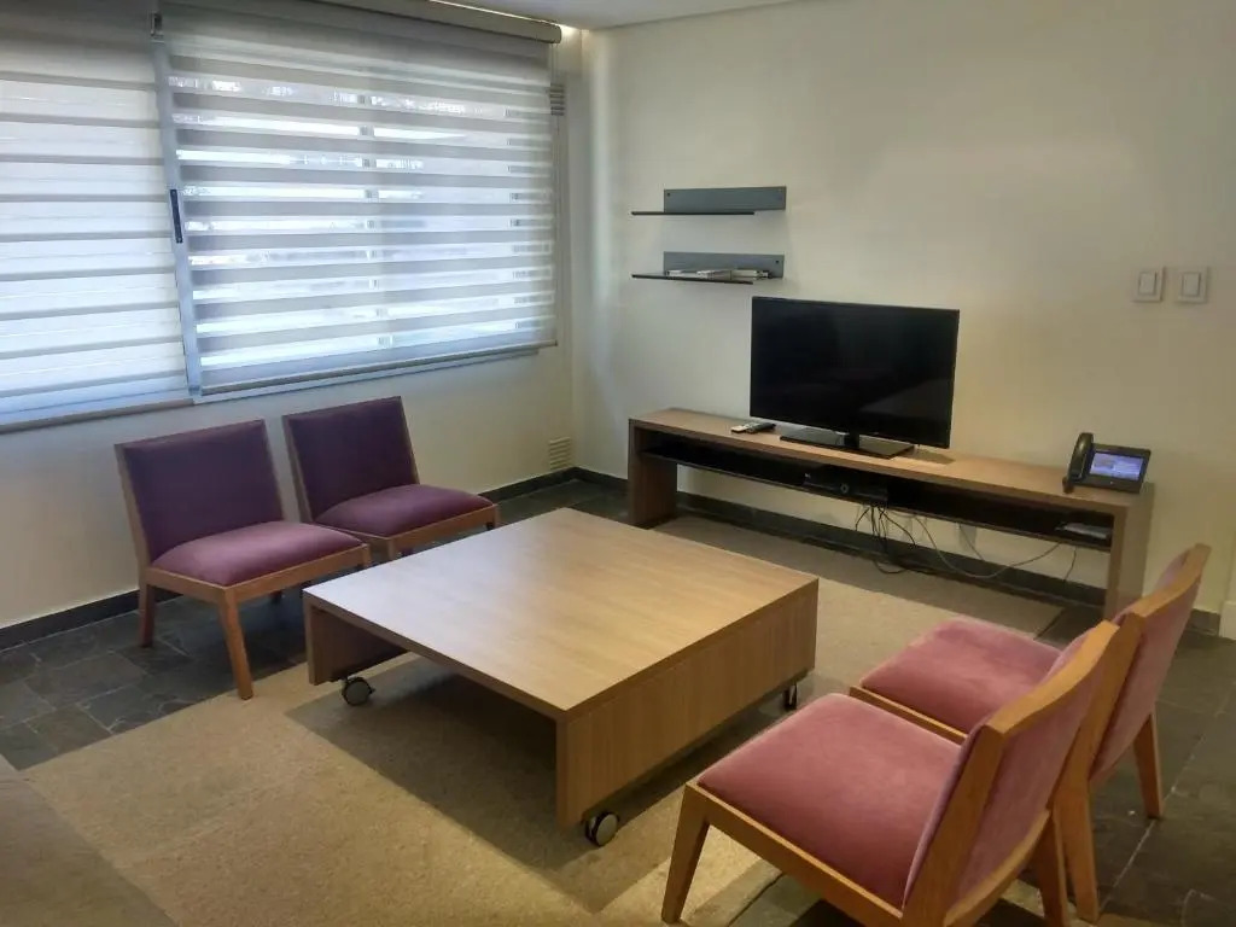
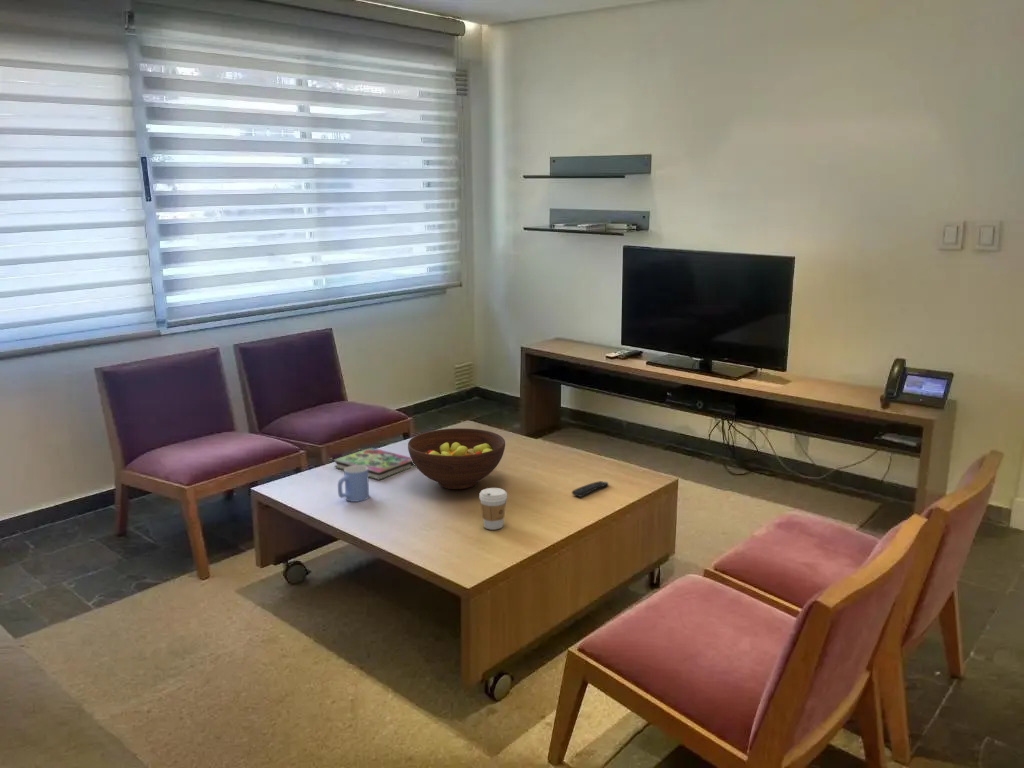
+ mug (351, 484)
+ book (375, 462)
+ remote control (591, 487)
+ fruit bowl (457, 462)
+ coffee cup (493, 508)
